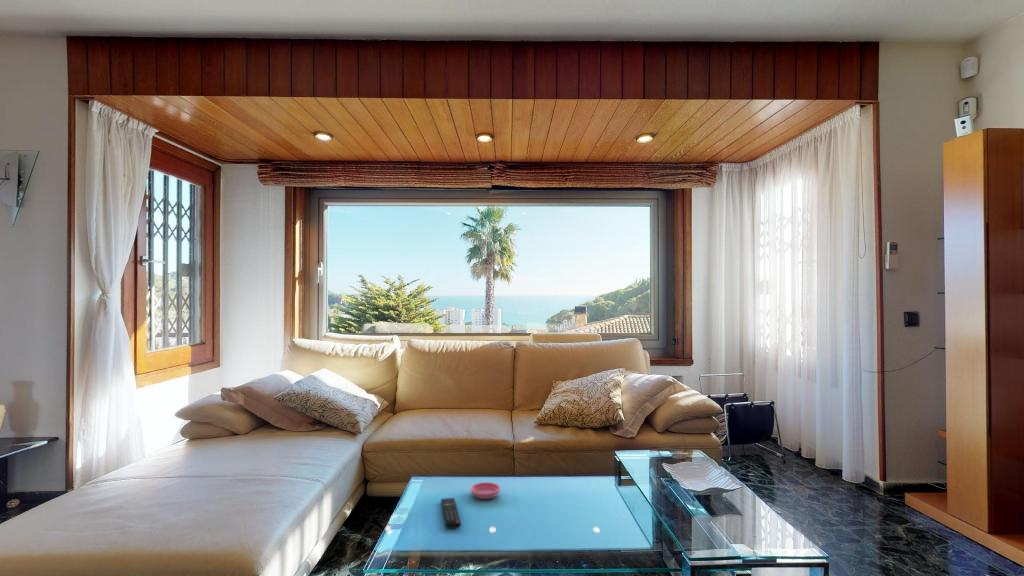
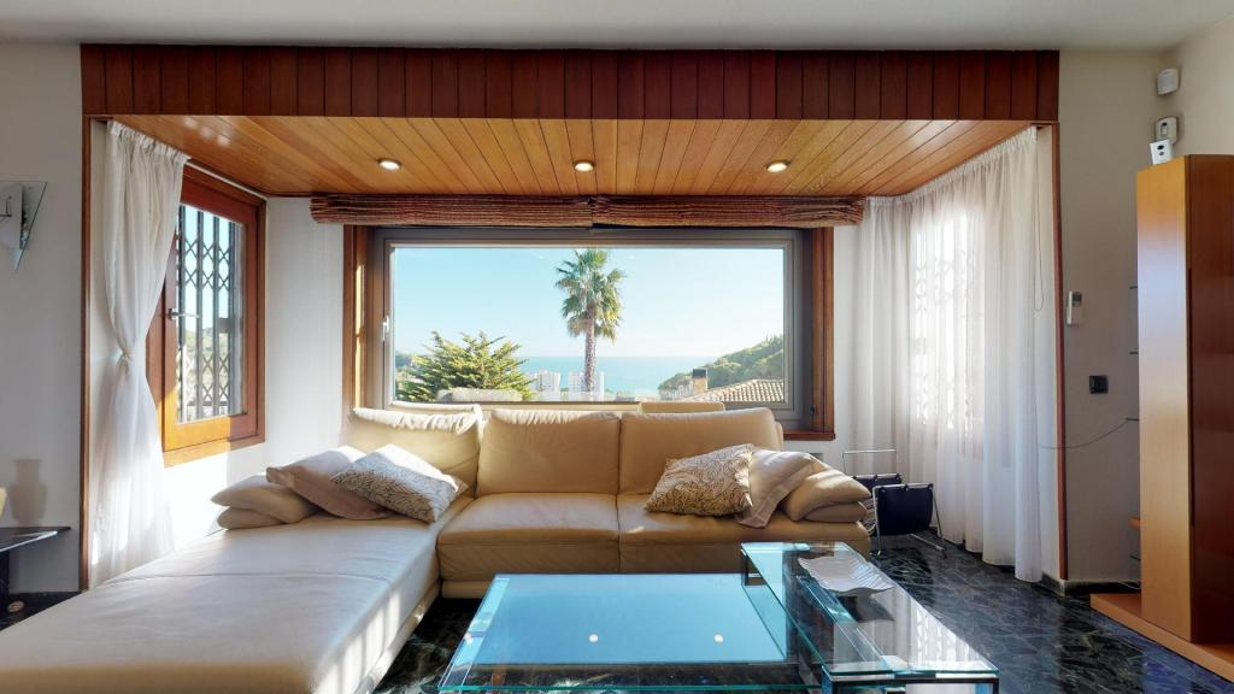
- remote control (450, 512)
- saucer (485, 491)
